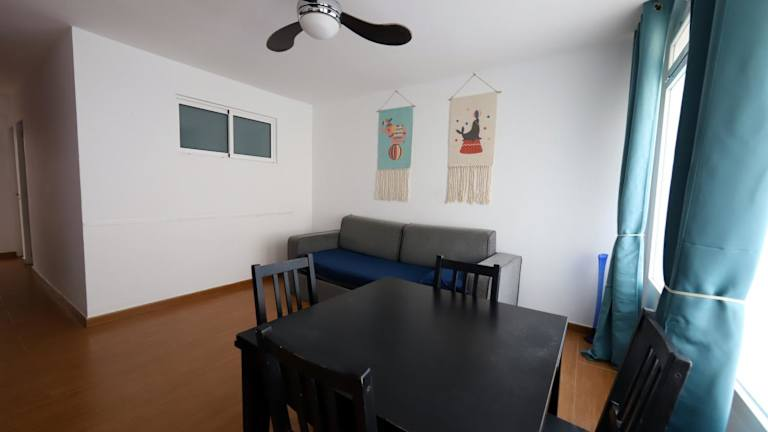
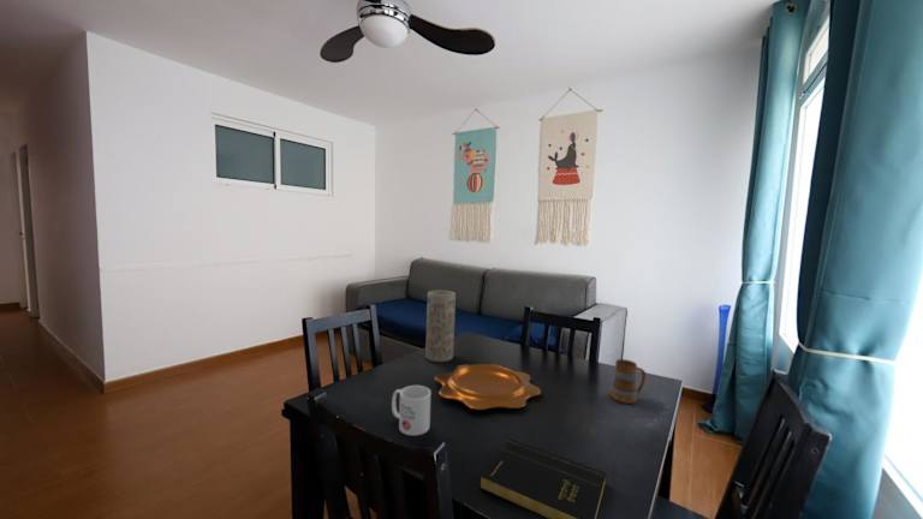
+ mug (629, 380)
+ decorative bowl (486, 383)
+ vase (440, 324)
+ book (540, 478)
+ mug (409, 407)
